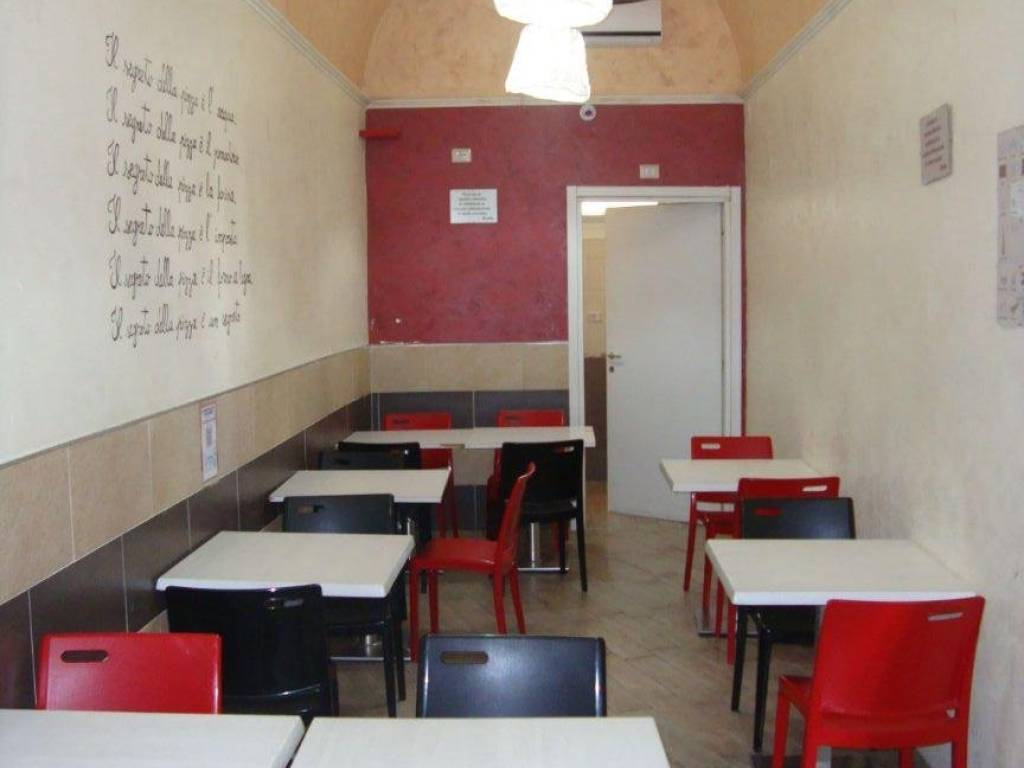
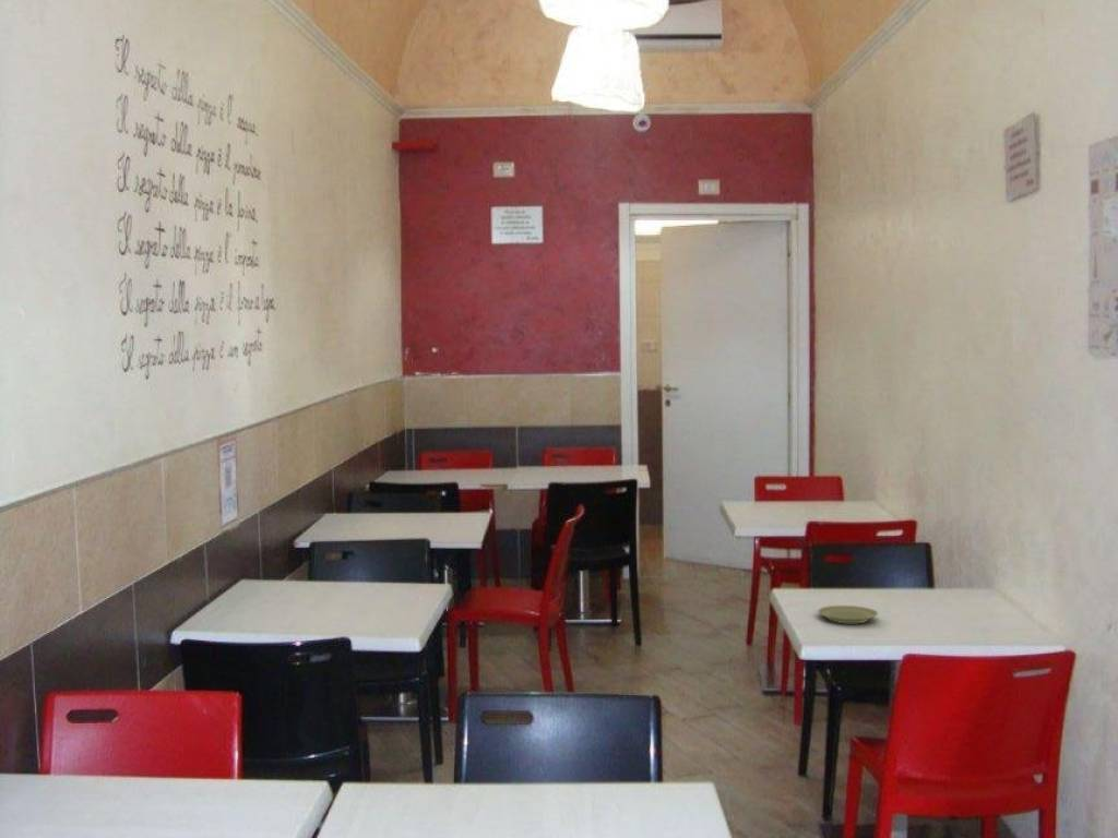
+ plate (847, 615)
